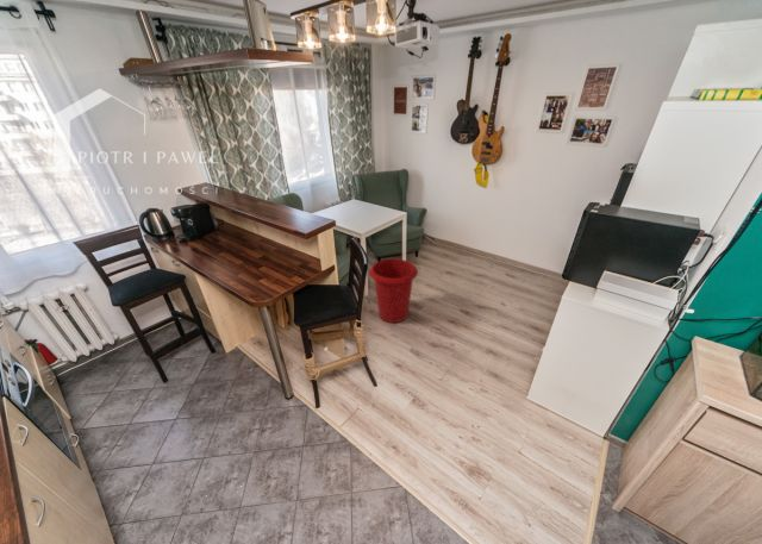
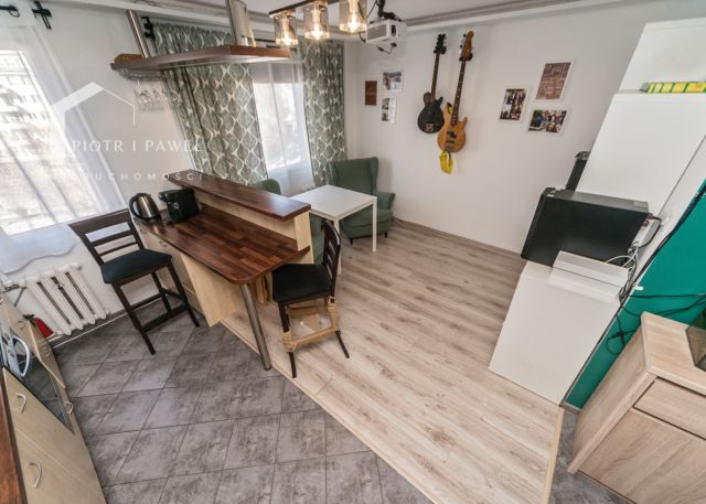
- waste bin (393, 292)
